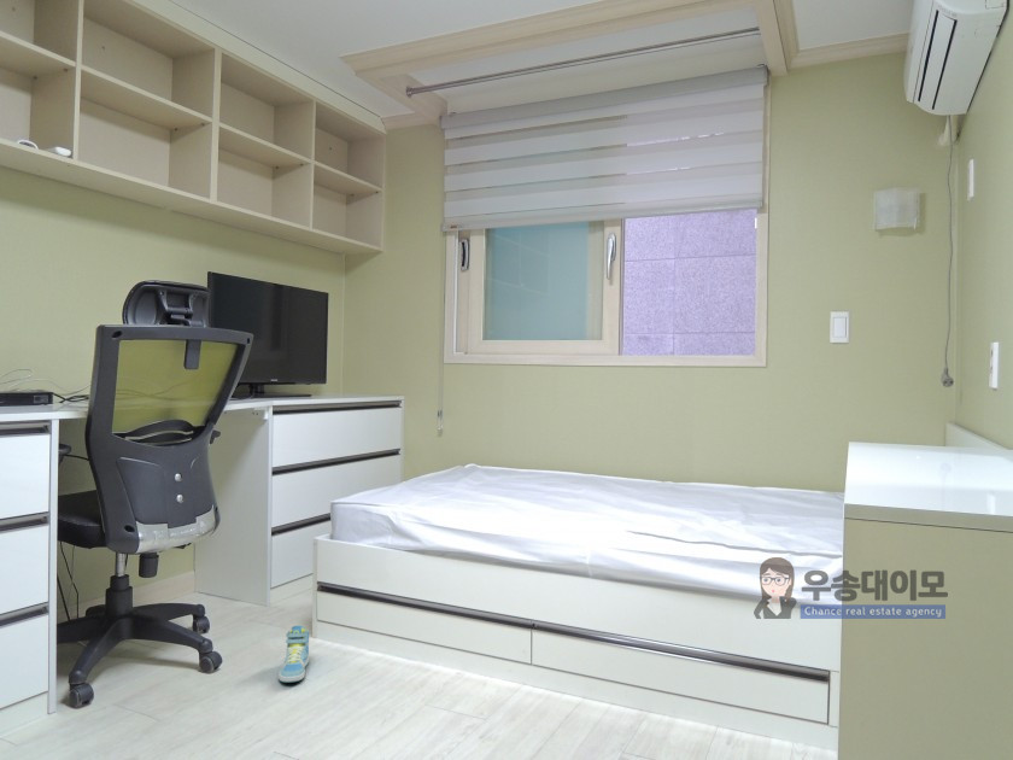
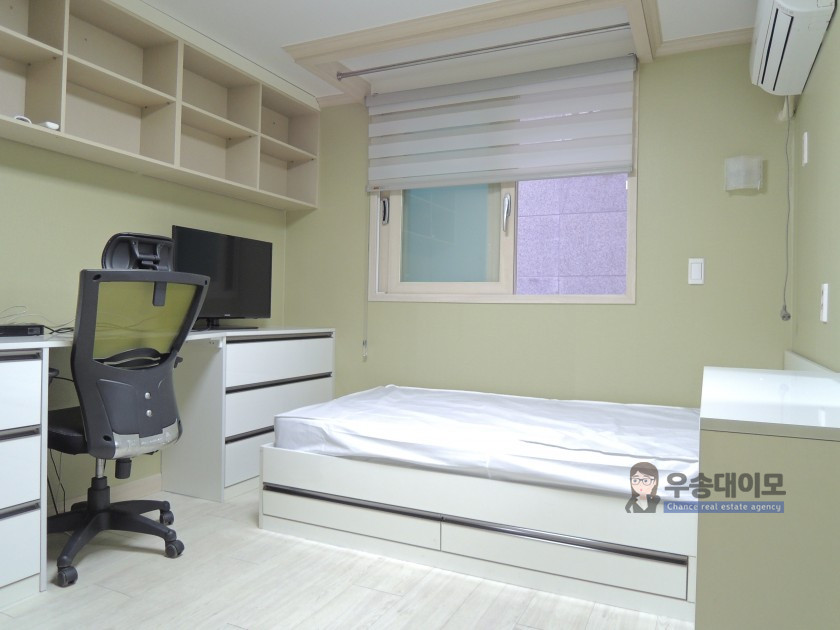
- sneaker (293, 651)
